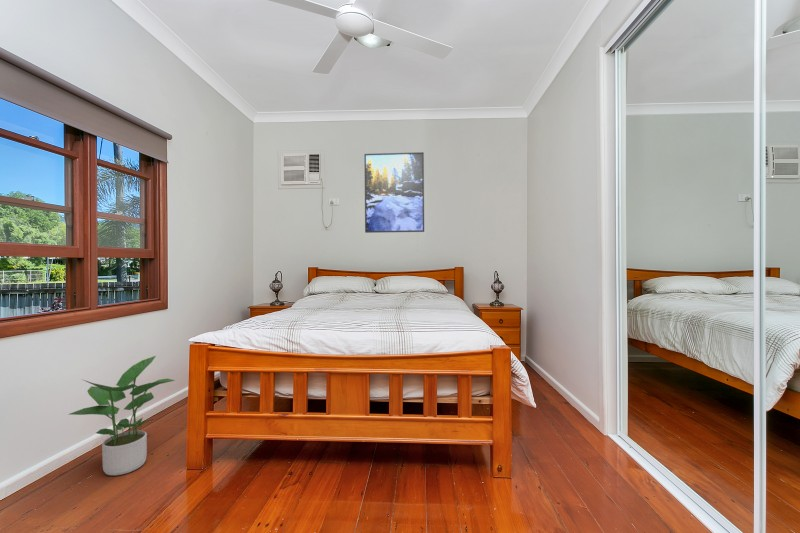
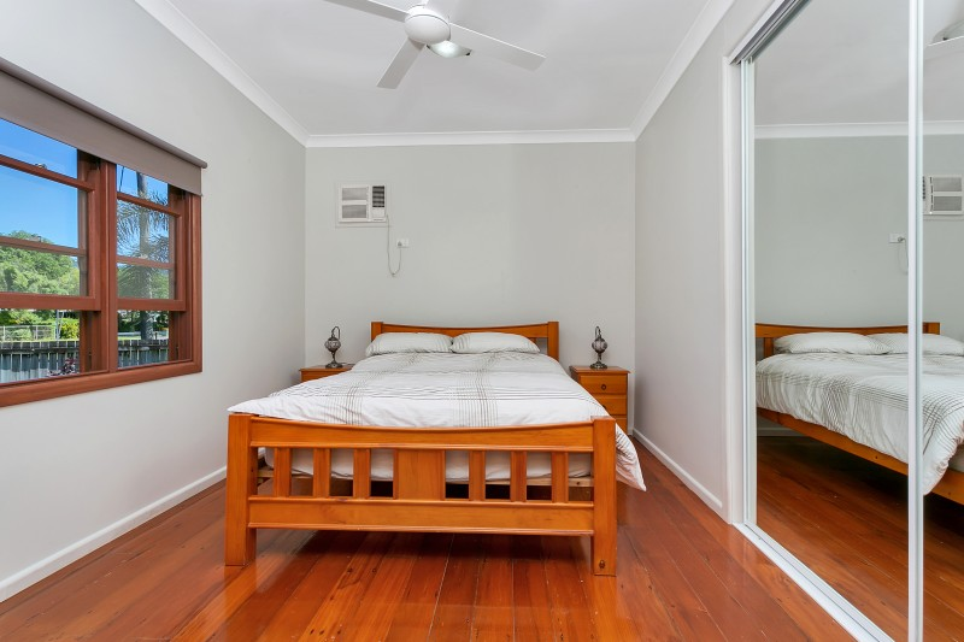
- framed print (394, 192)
- potted plant (114, 416)
